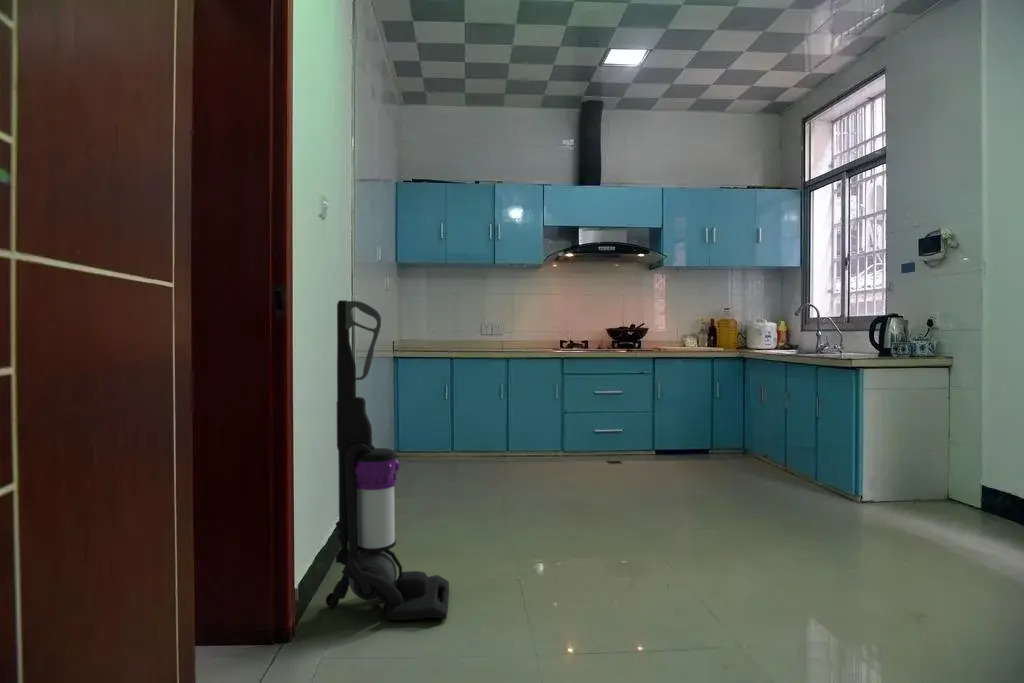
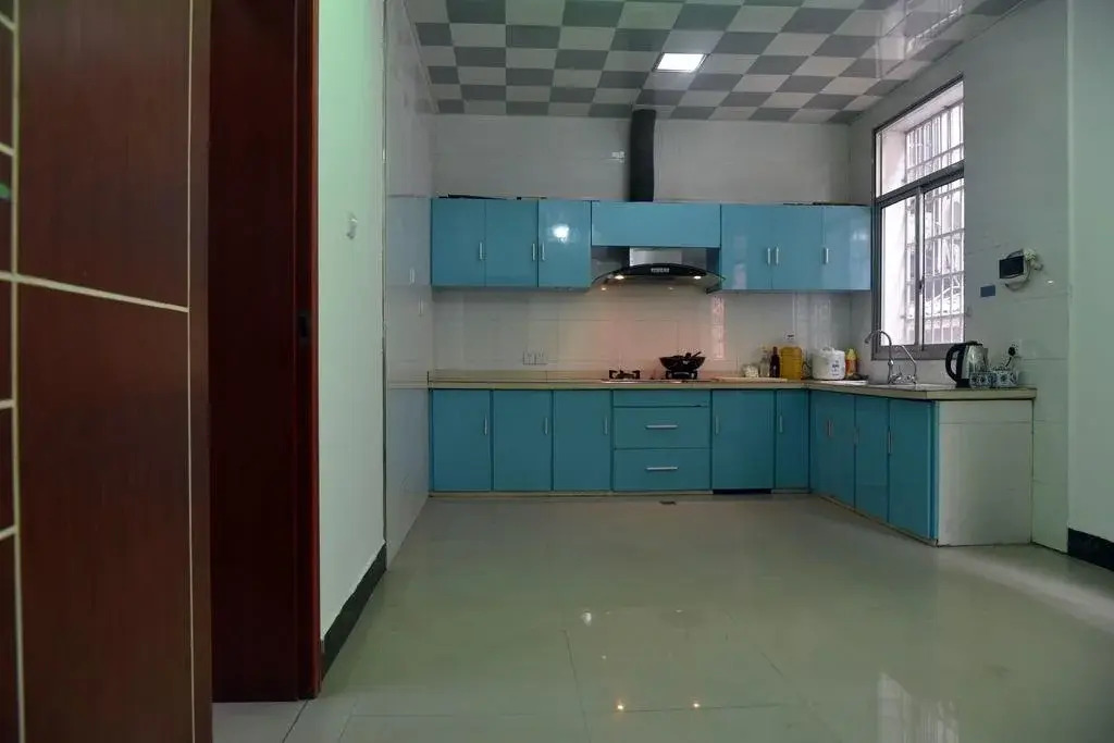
- vacuum cleaner (386, 453)
